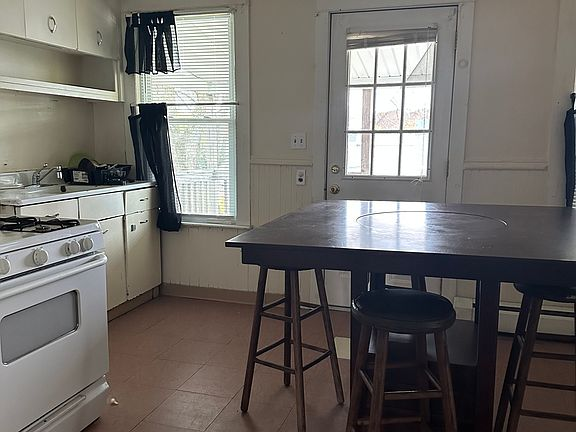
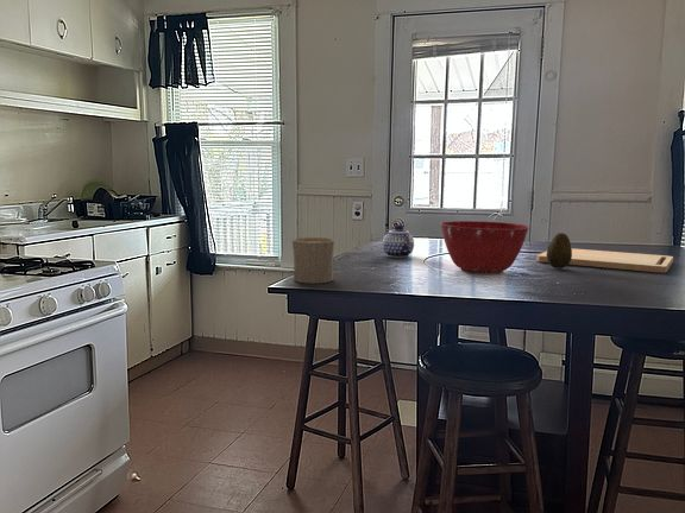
+ fruit (559, 251)
+ cutting board (604, 258)
+ cup (313, 259)
+ teapot (397, 240)
+ mixing bowl (483, 247)
